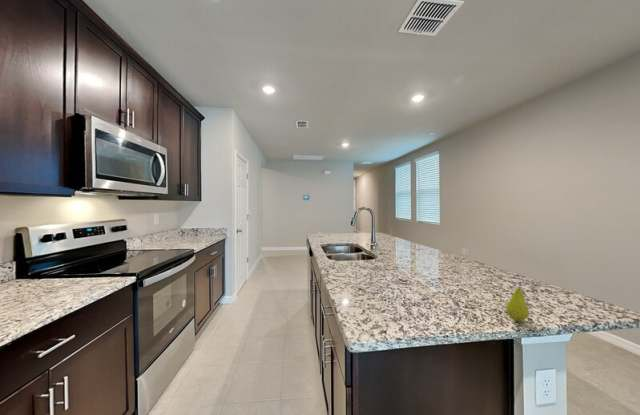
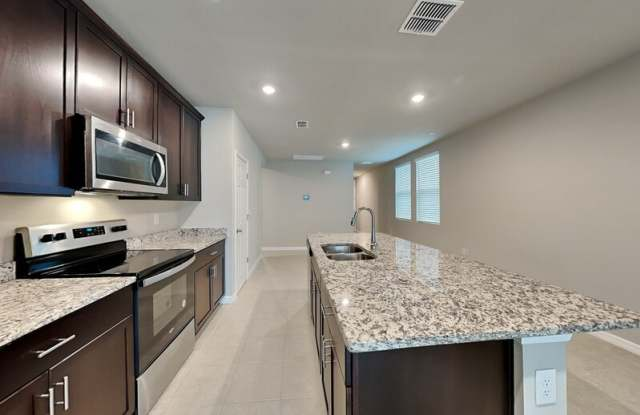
- fruit (517, 301)
